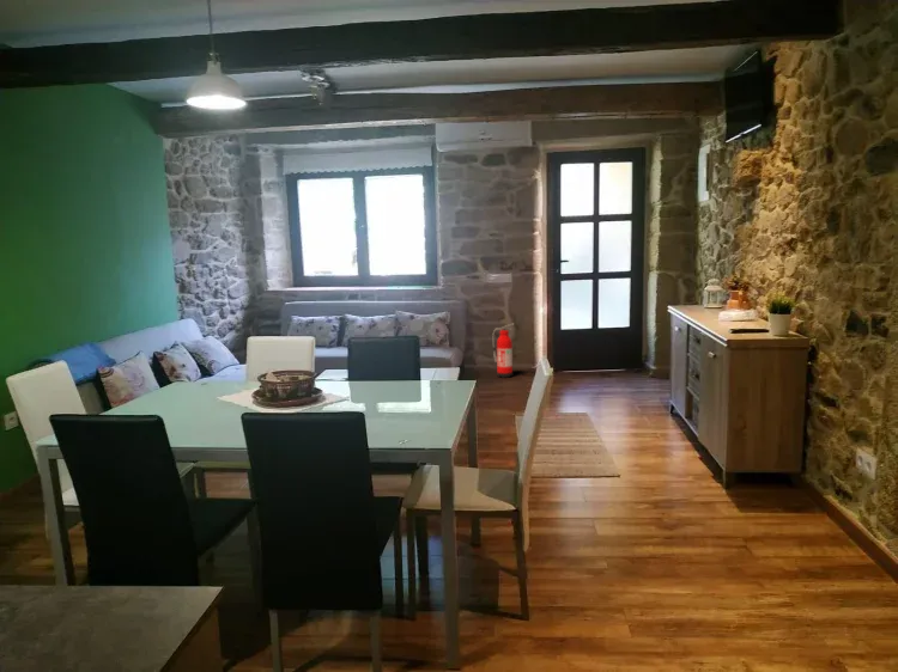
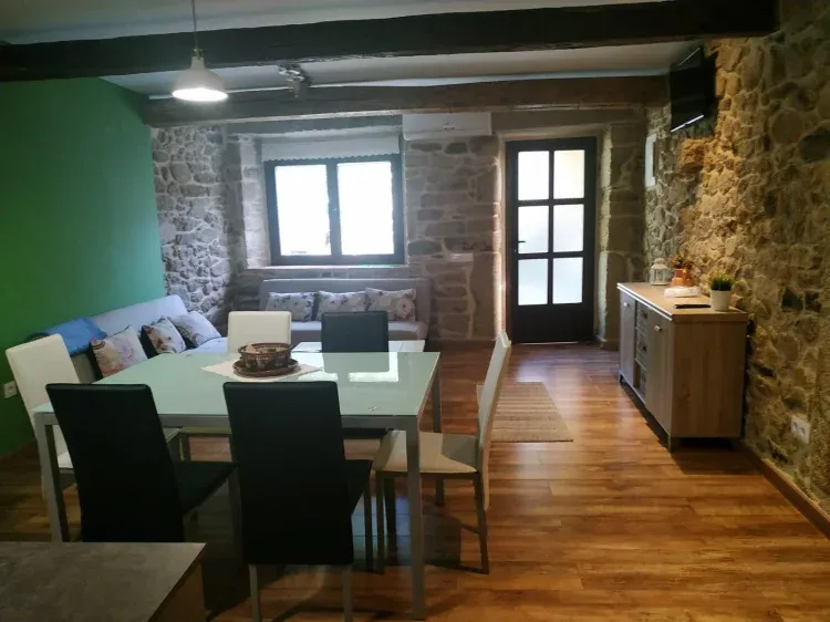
- fire extinguisher (503, 349)
